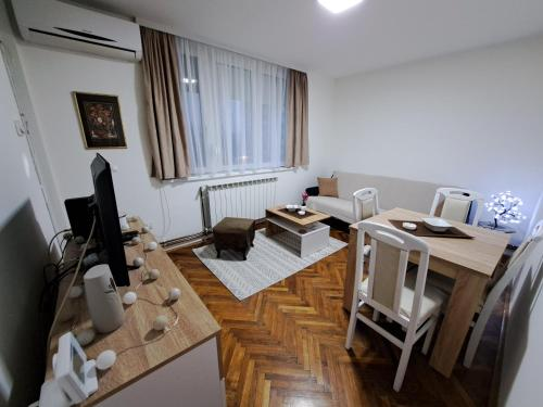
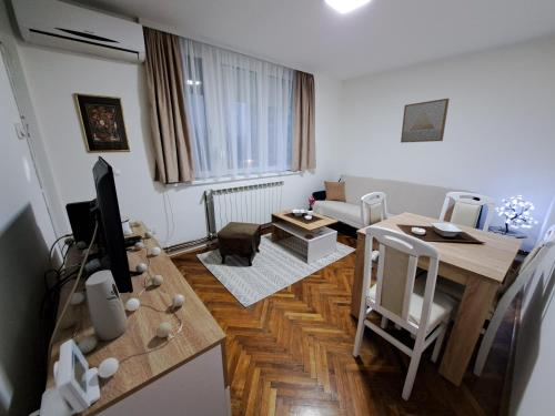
+ wall art (423, 122)
